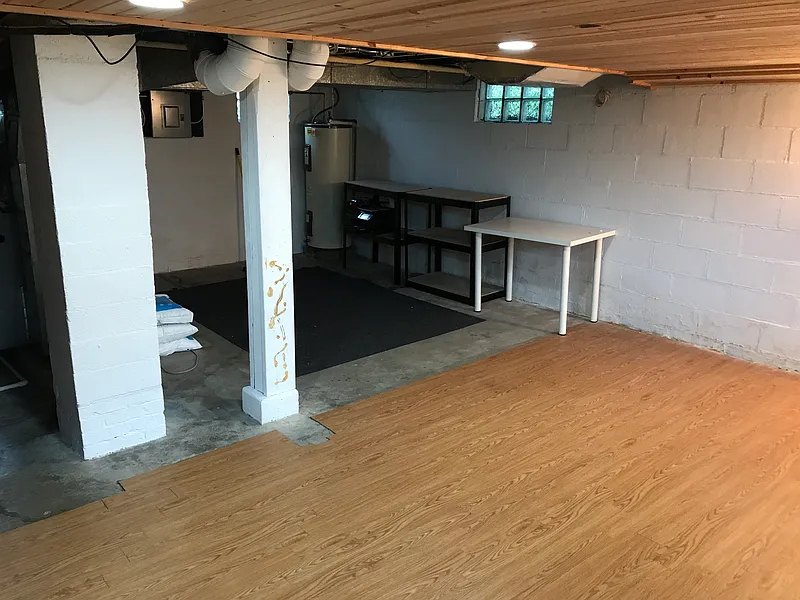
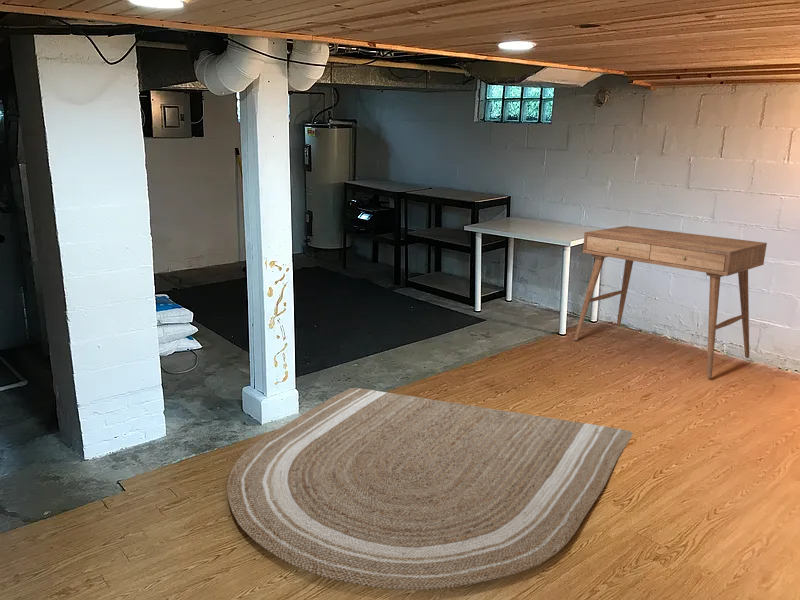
+ rug (455, 430)
+ desk (668, 266)
